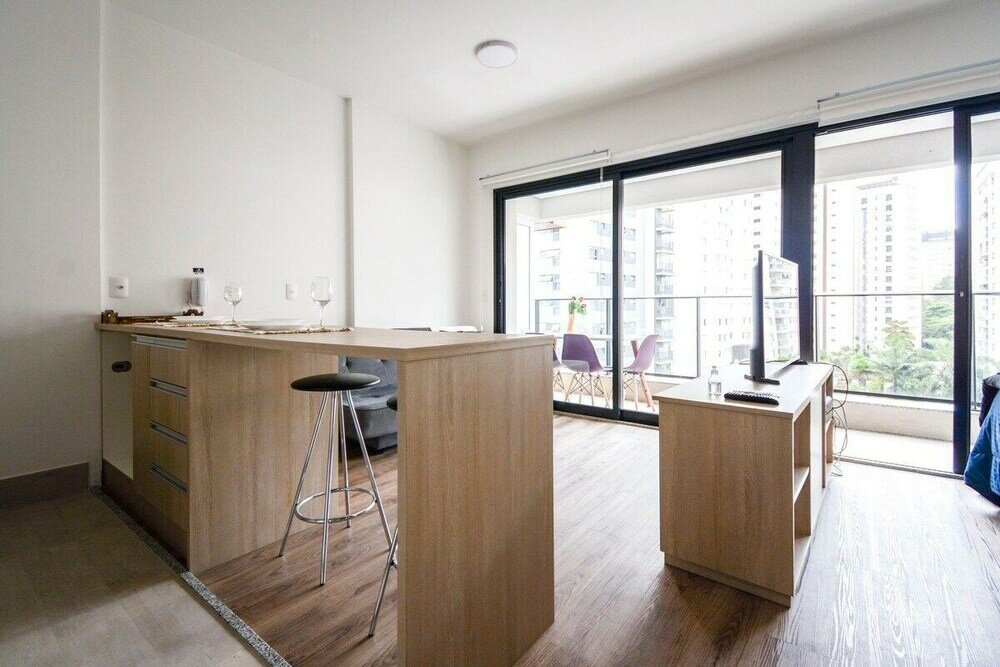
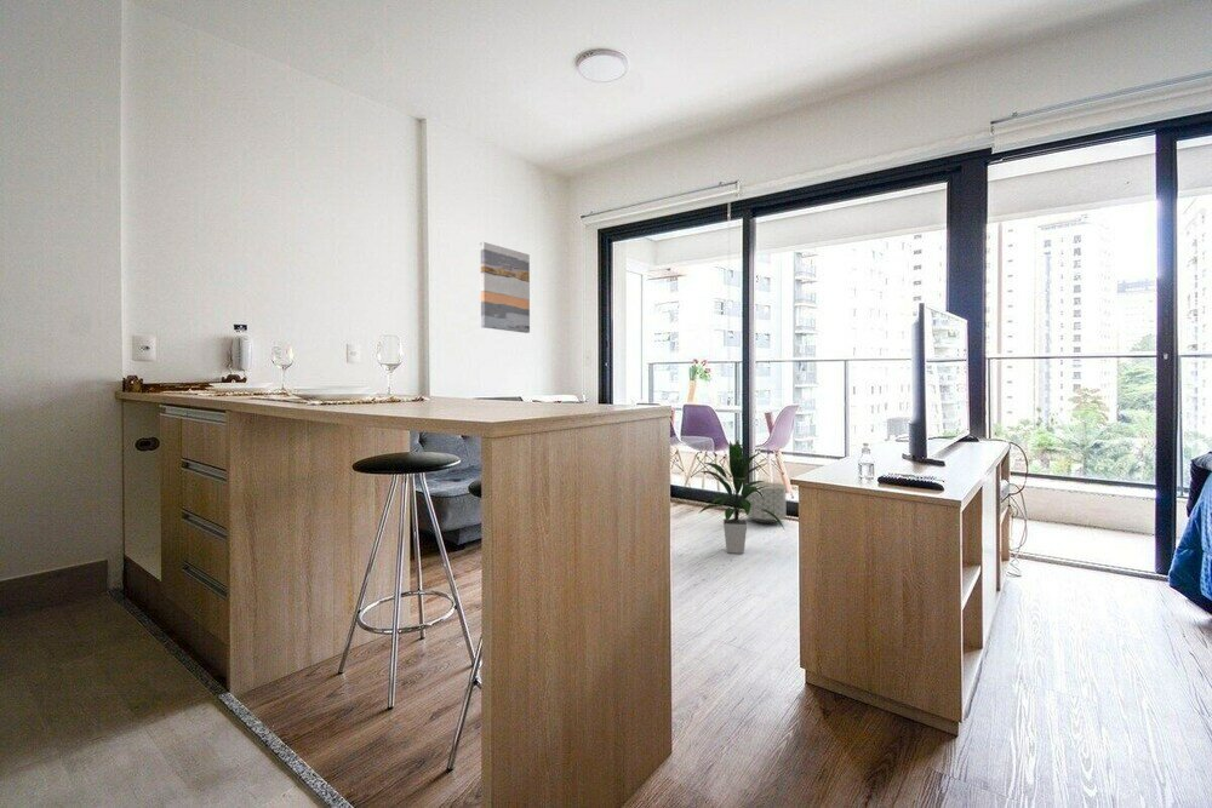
+ indoor plant (737, 497)
+ planter (765, 503)
+ wall art (505, 290)
